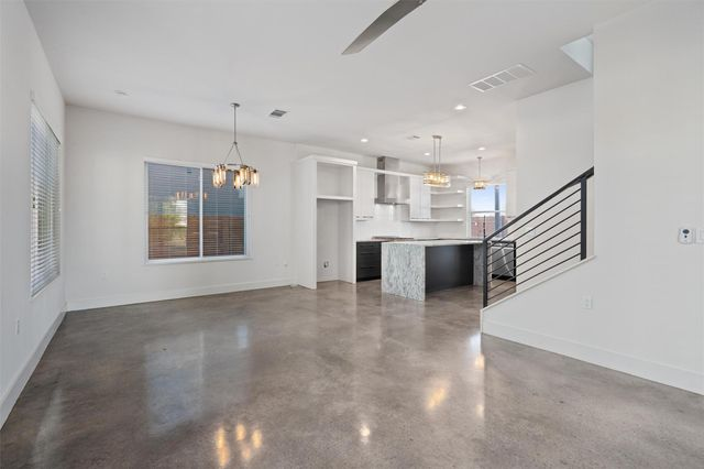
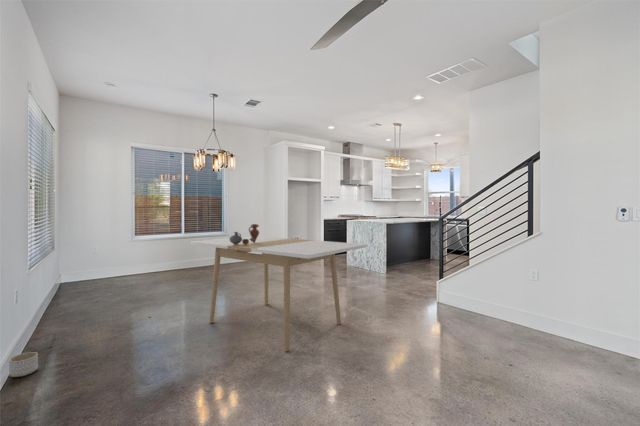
+ planter (23, 364)
+ dining table (267, 283)
+ pottery (250, 234)
